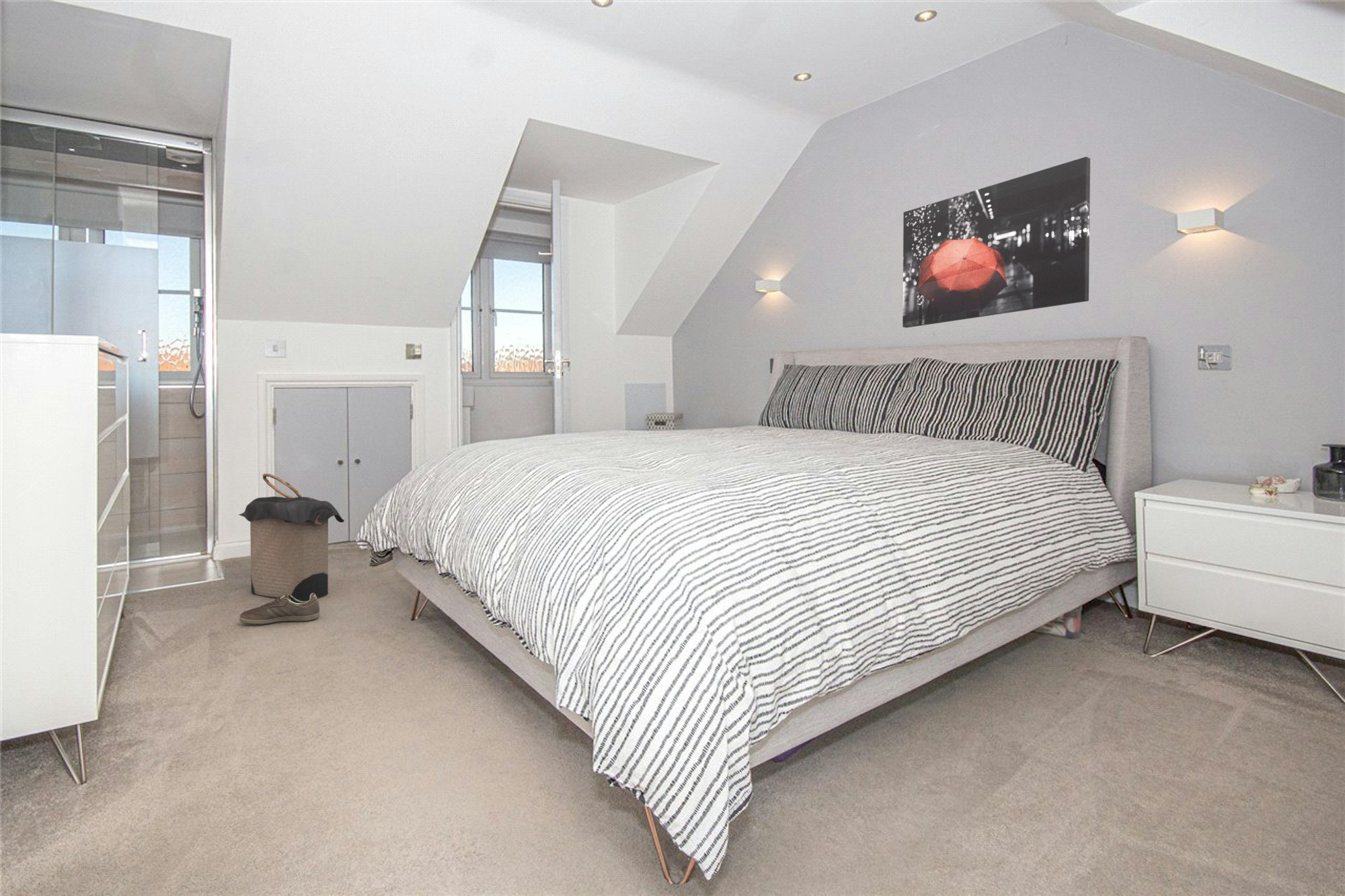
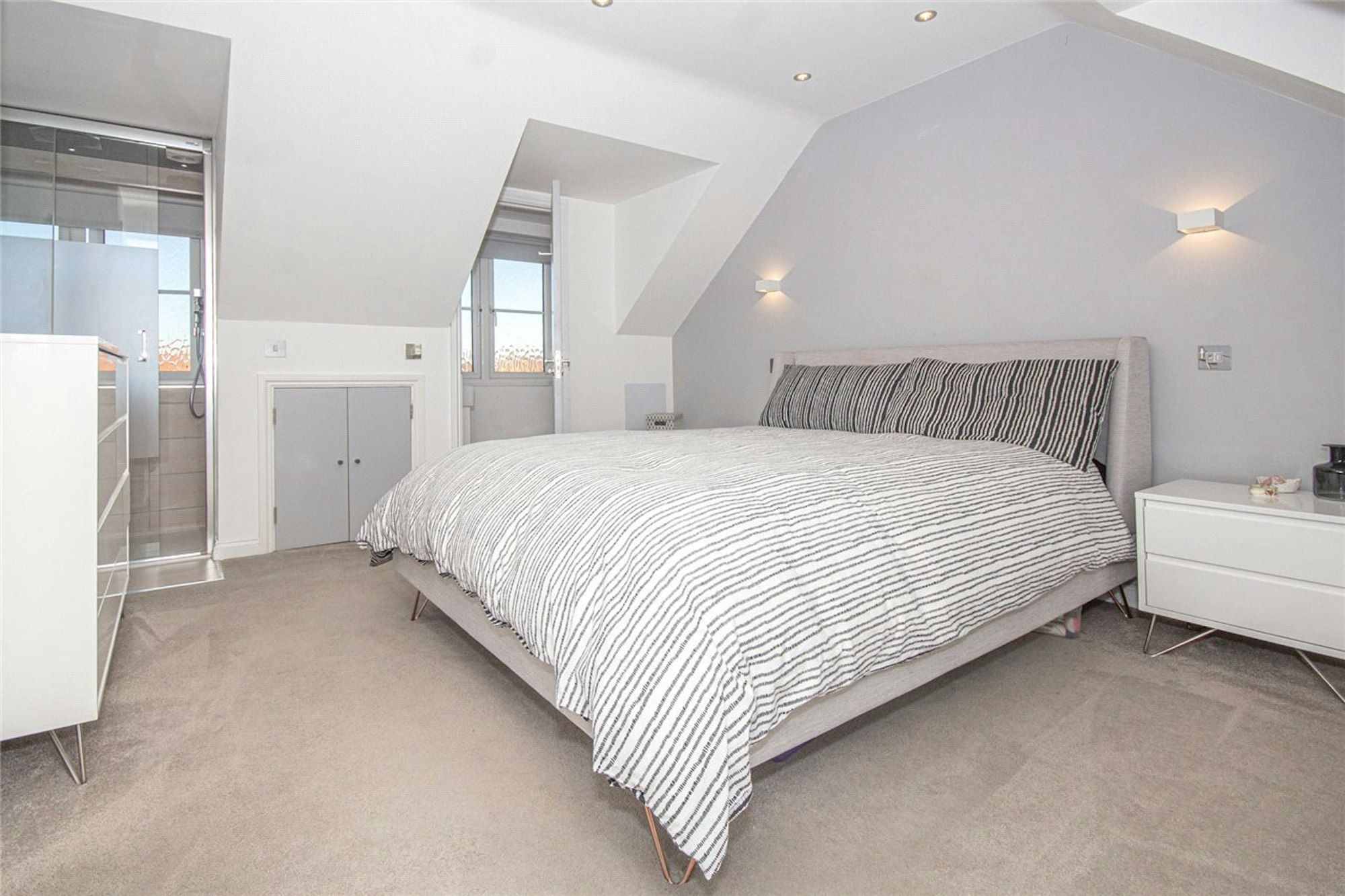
- wall art (986, 251)
- sneaker (280, 607)
- laundry hamper (293, 532)
